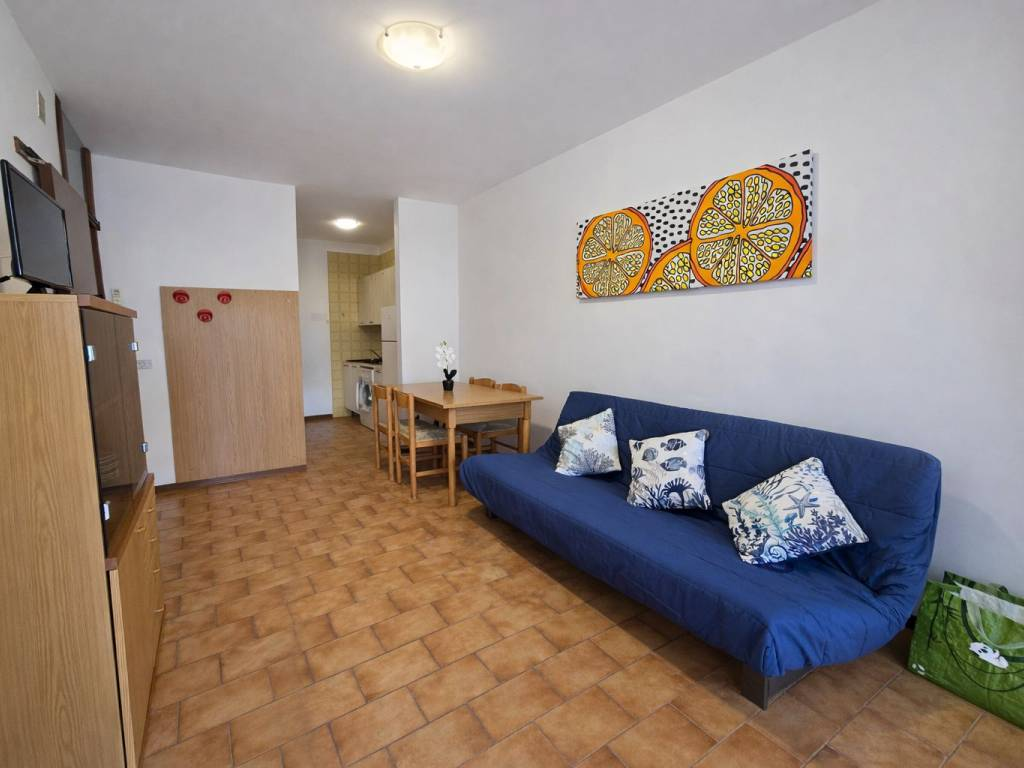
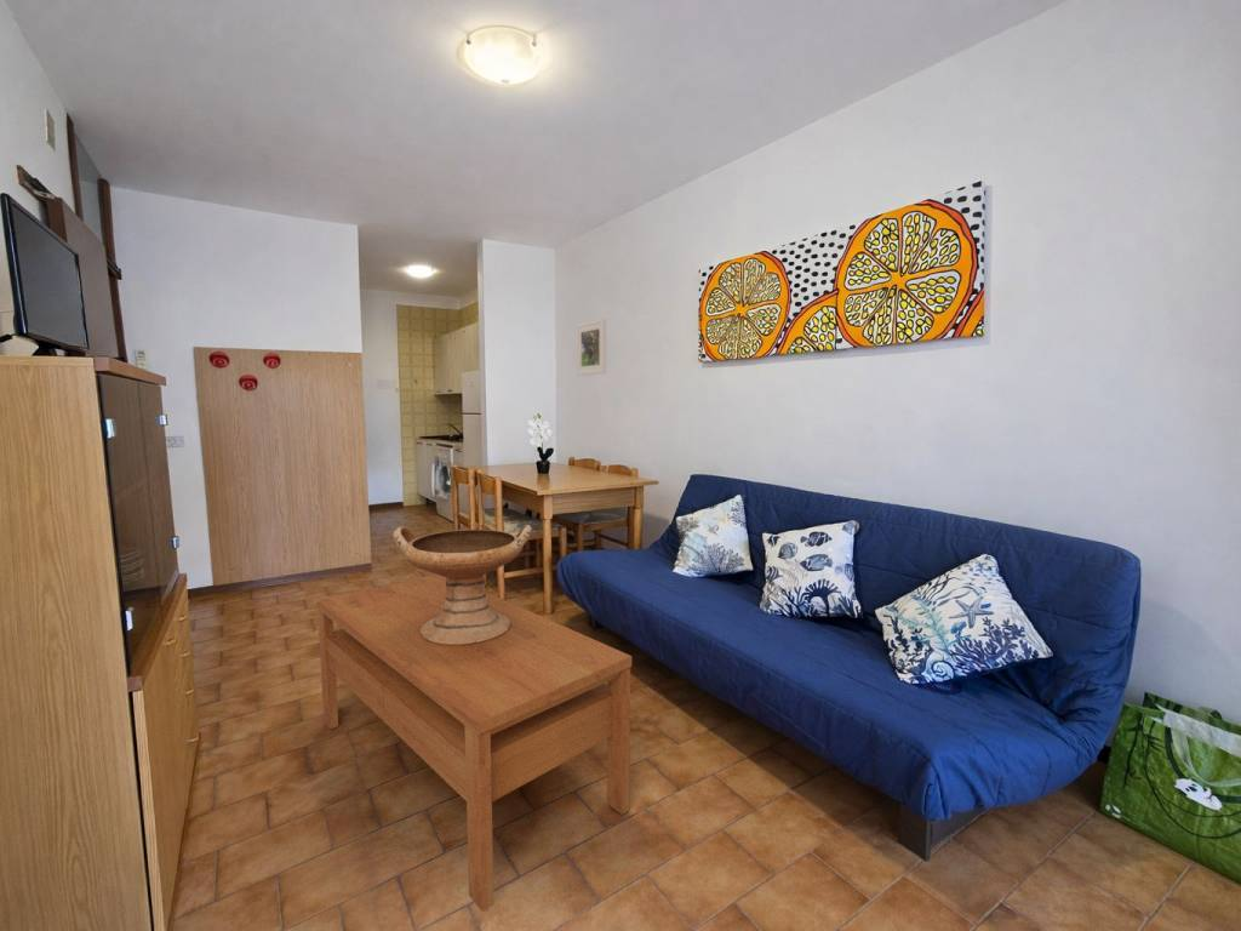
+ decorative bowl (464, 577)
+ coffee table (456, 693)
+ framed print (590, 348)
